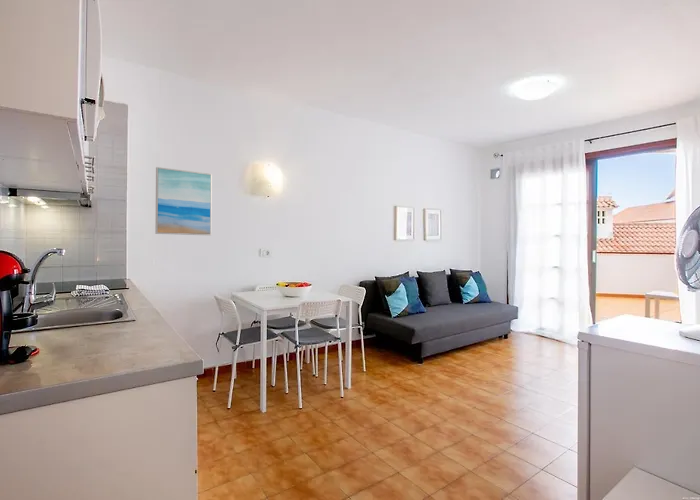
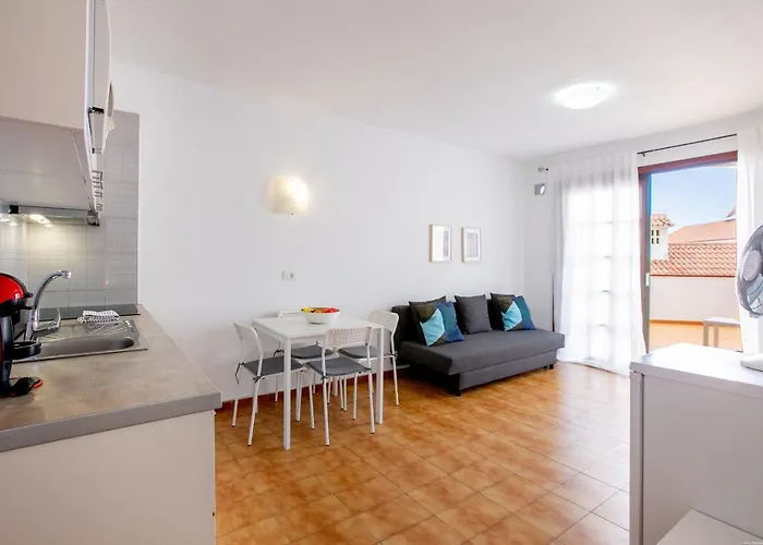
- wall art (184, 202)
